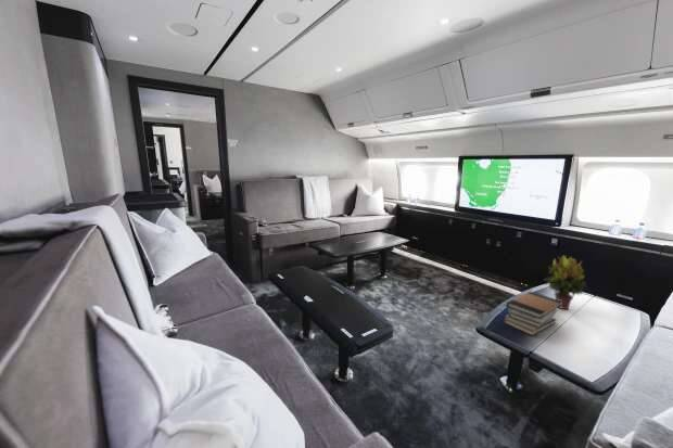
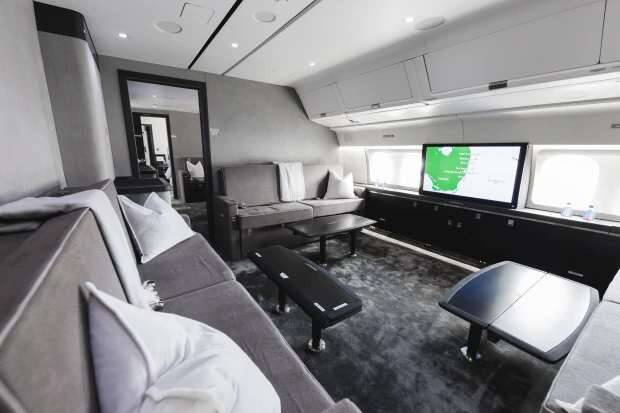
- book stack (532, 311)
- potted plant (563, 281)
